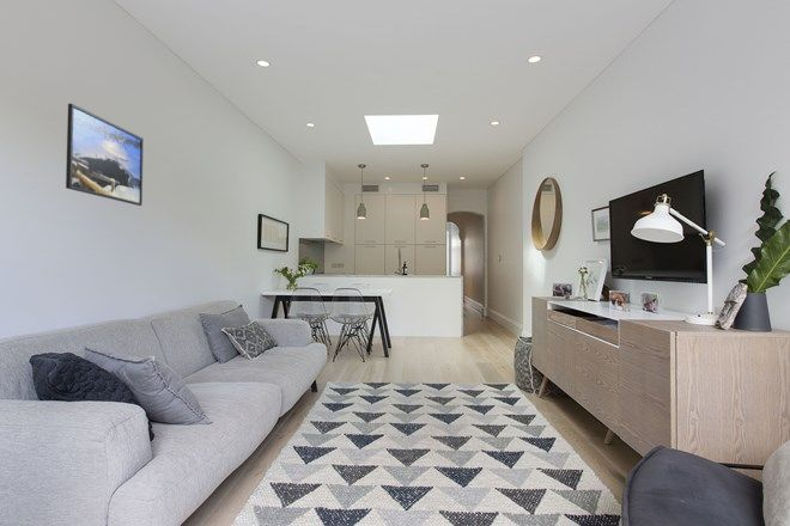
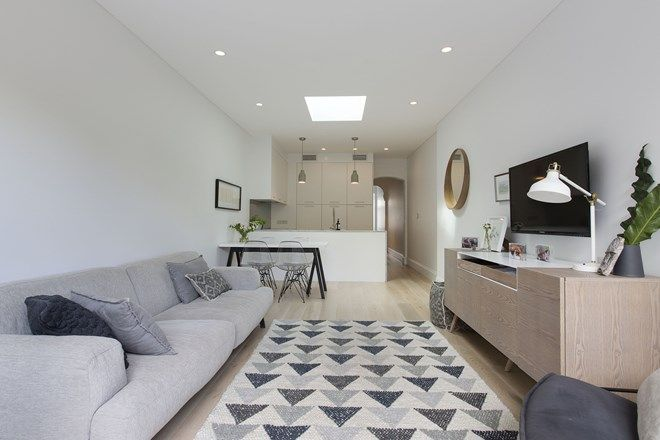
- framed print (109, 160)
